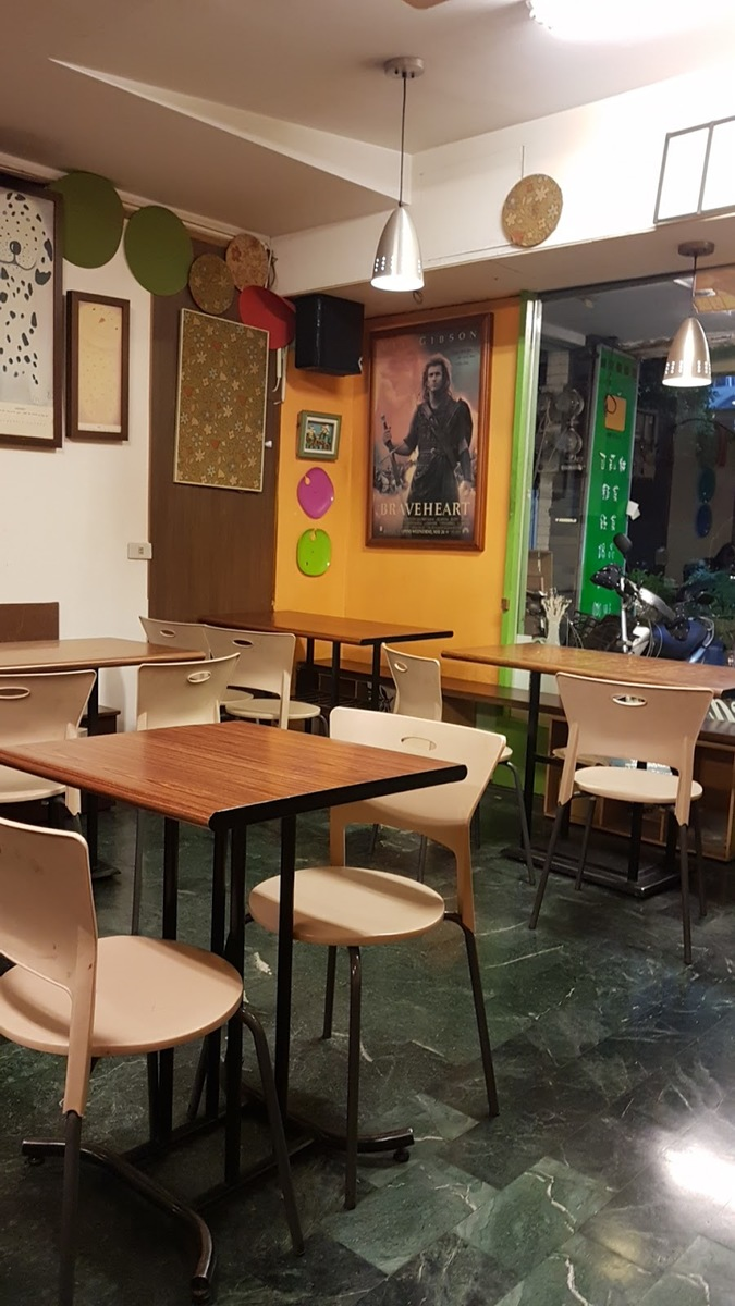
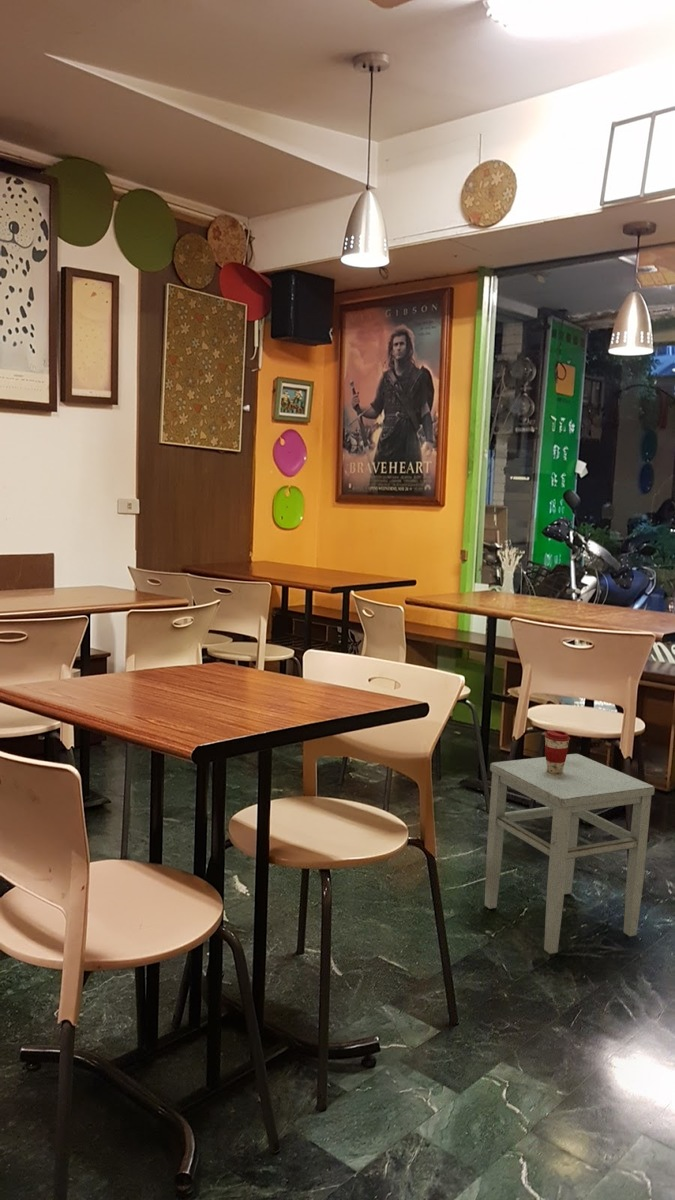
+ stool (564, 847)
+ coffee cup (556, 751)
